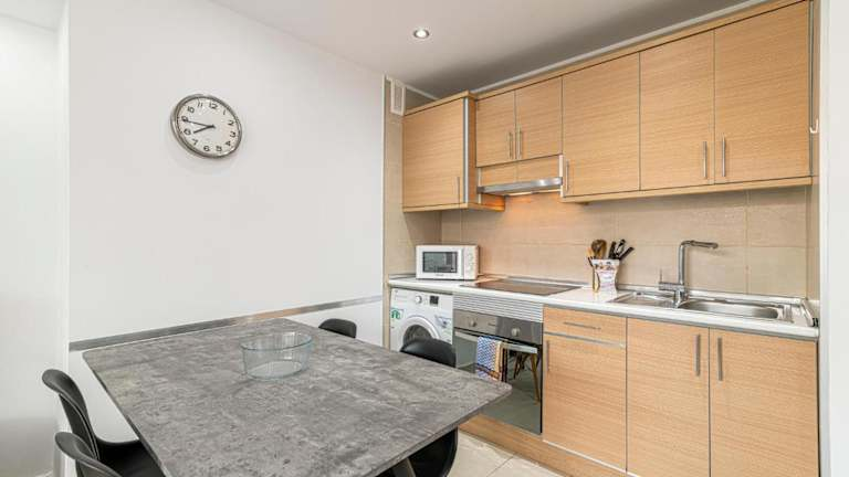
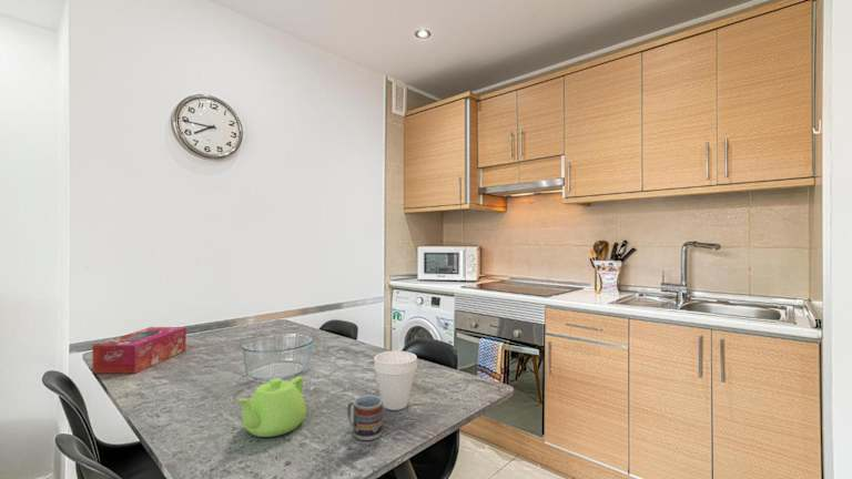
+ teapot (272, 404)
+ tissue box (143, 347)
+ cup (395, 380)
+ cup (363, 416)
